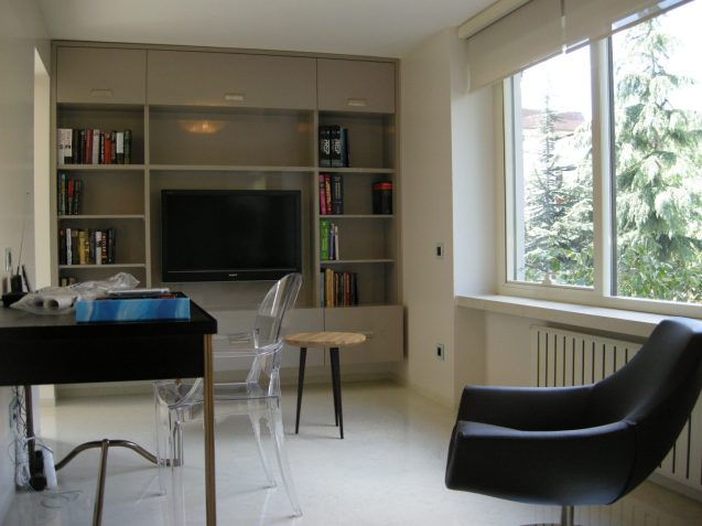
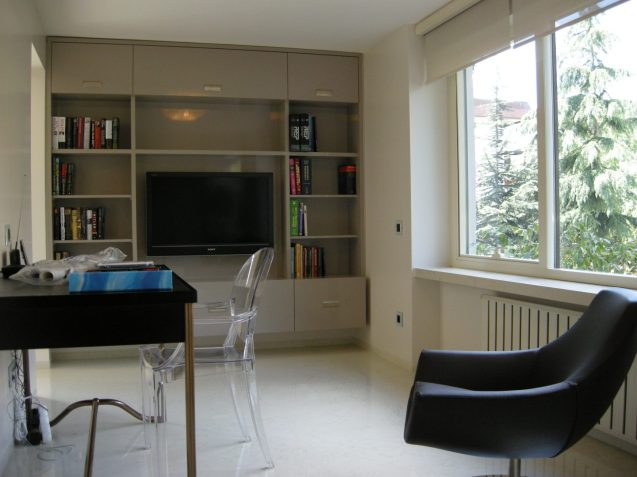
- side table (332, 382)
